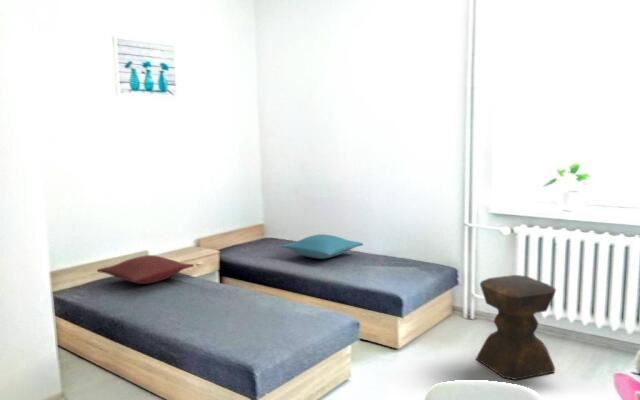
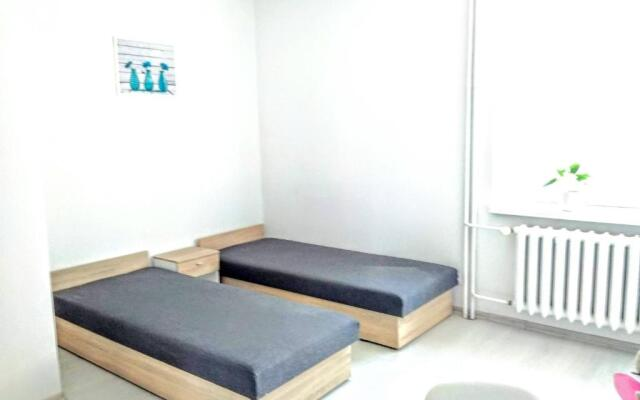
- stool (515, 323)
- pillow (145, 269)
- pillow (322, 246)
